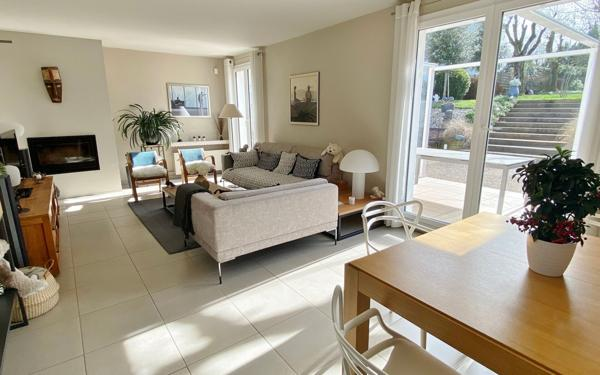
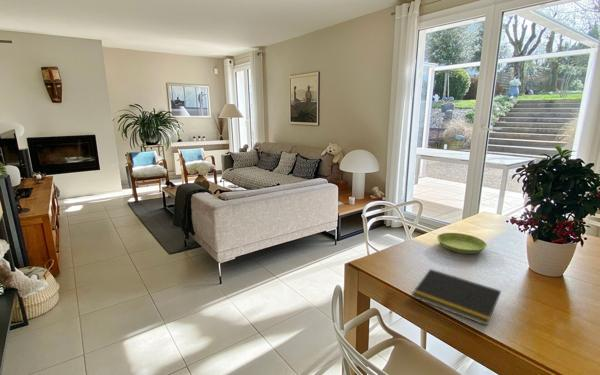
+ saucer (460, 243)
+ notepad (455, 293)
